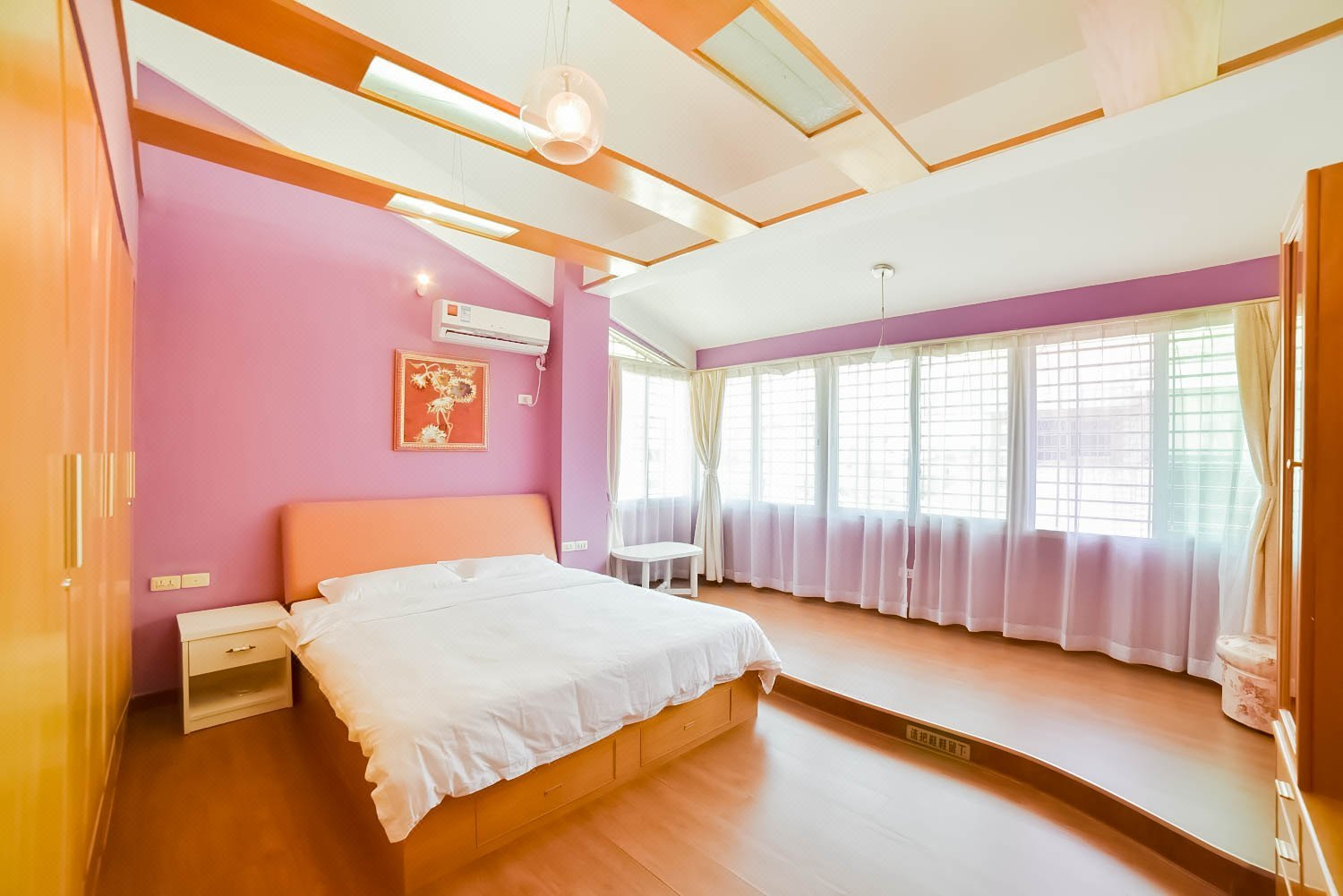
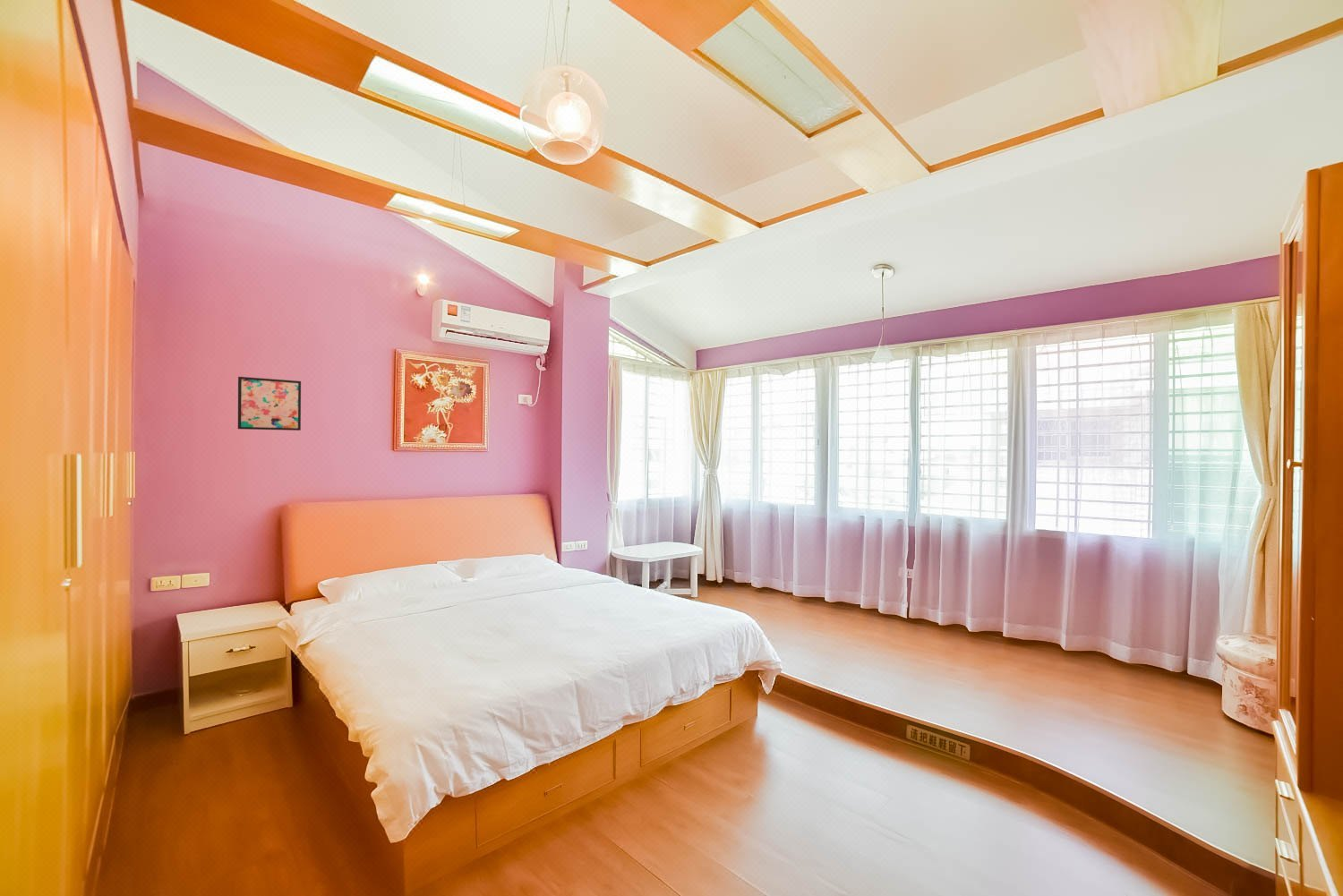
+ wall art (269, 404)
